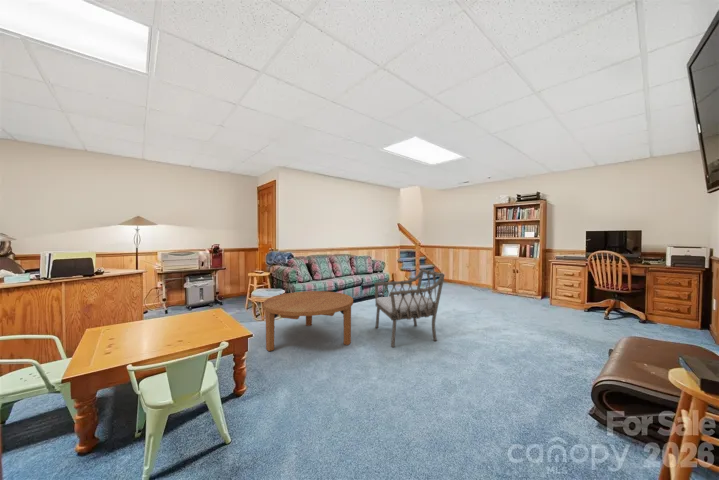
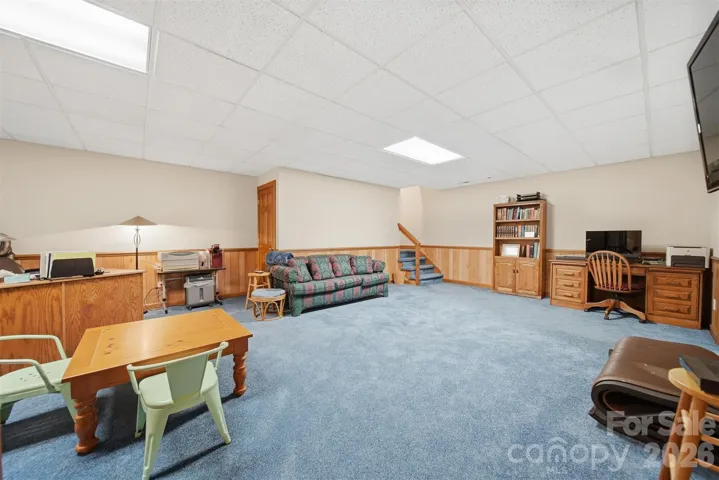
- coffee table (309, 319)
- armchair (408, 302)
